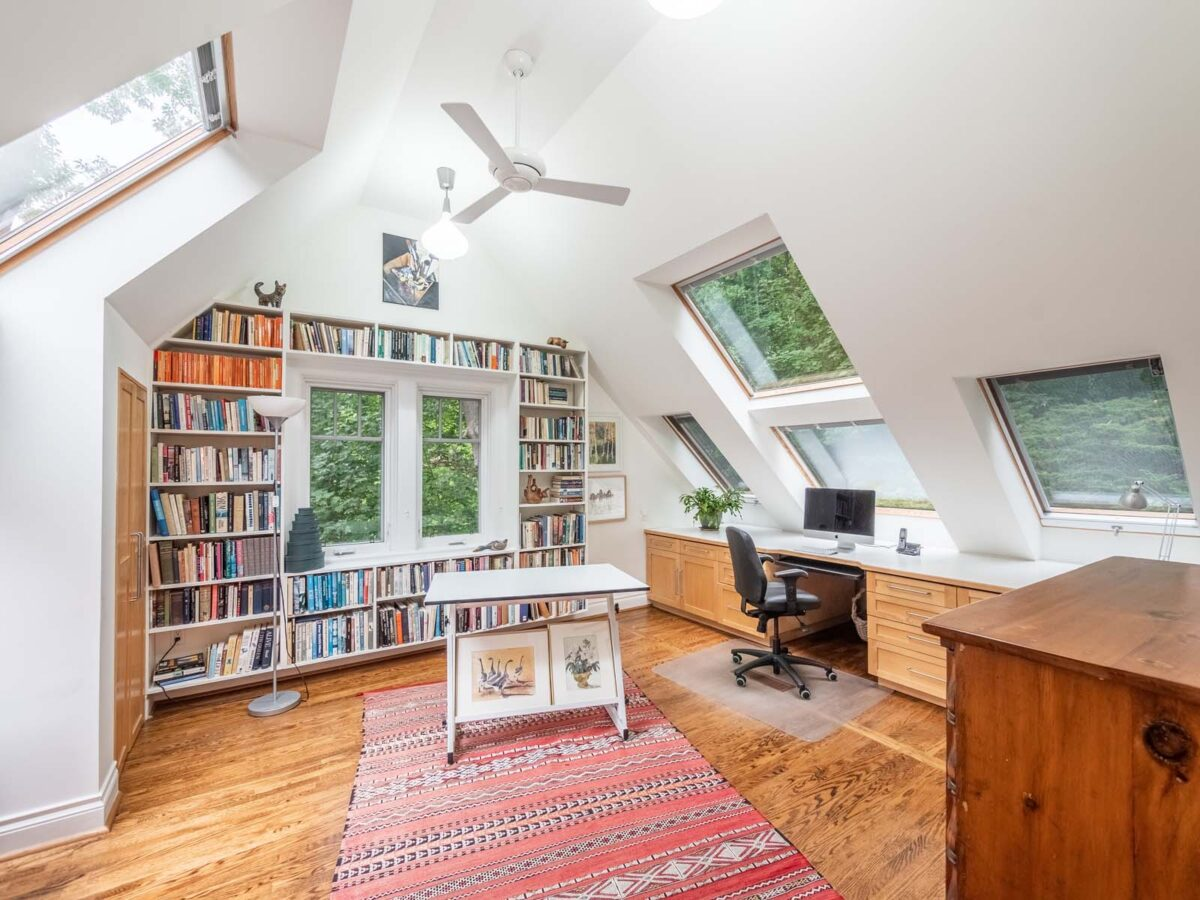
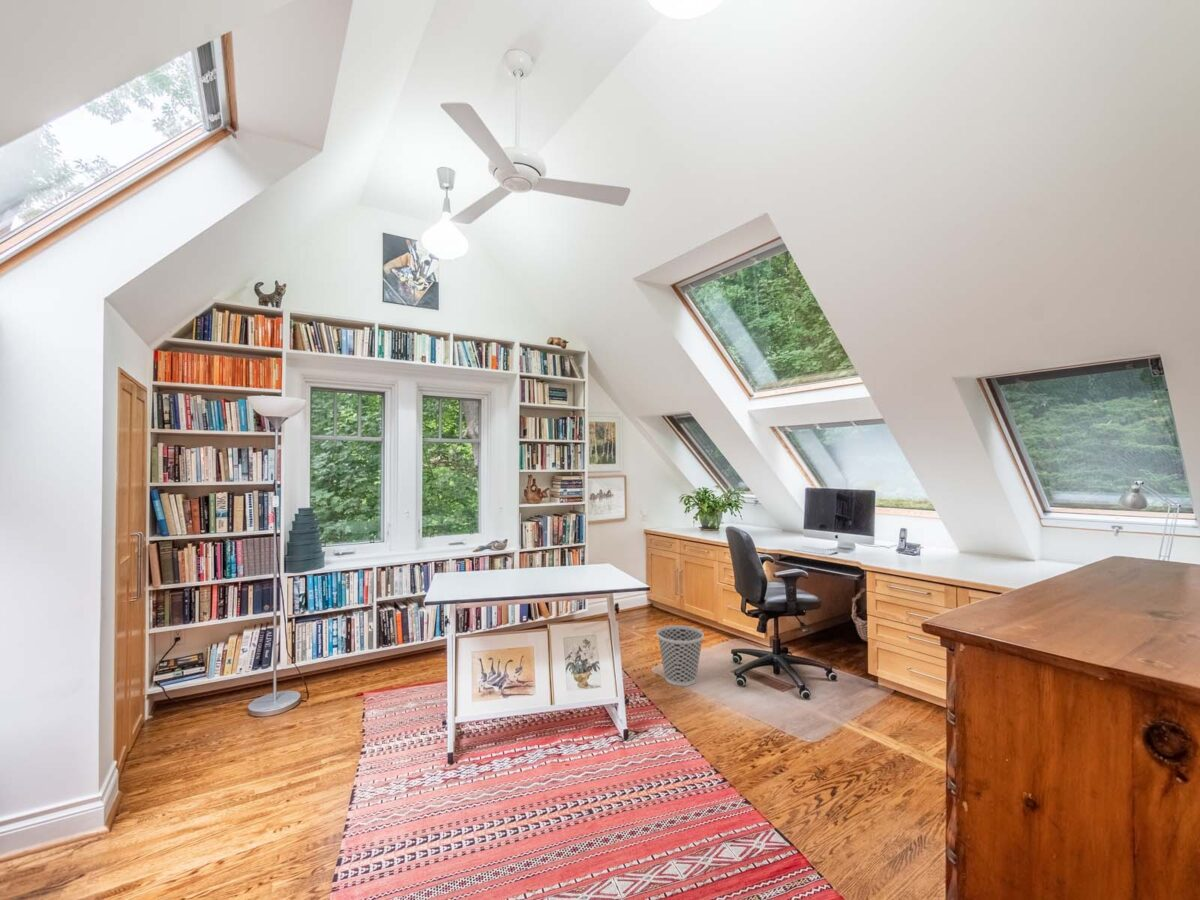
+ wastebasket (680, 655)
